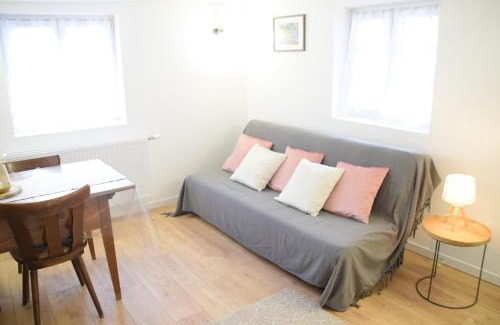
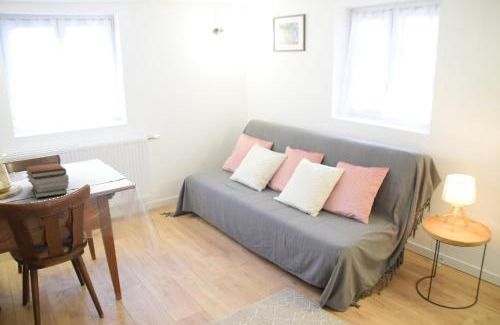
+ book stack (47, 179)
